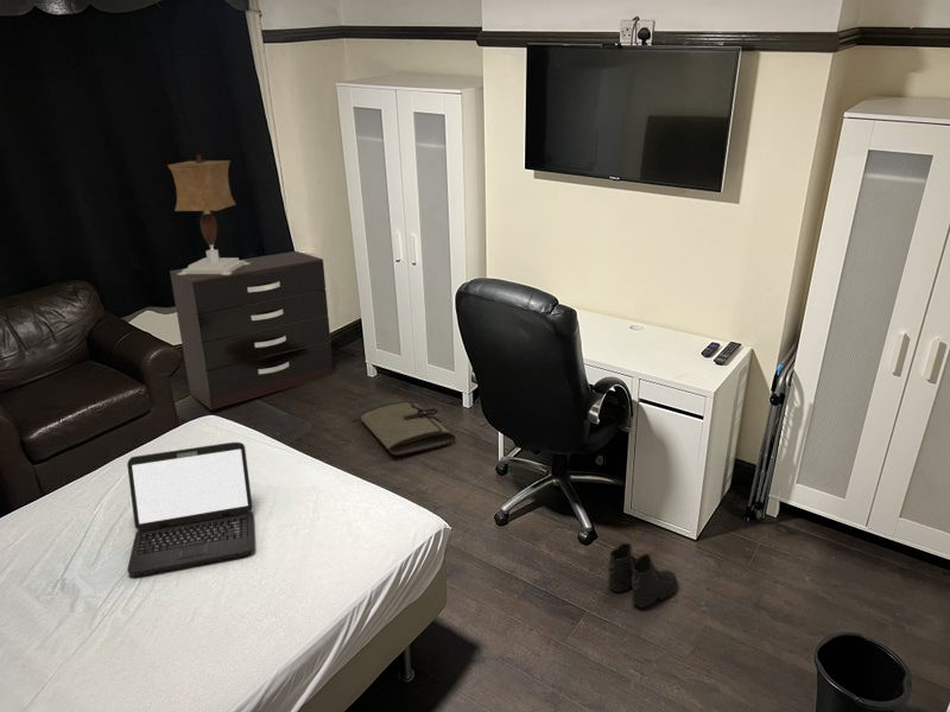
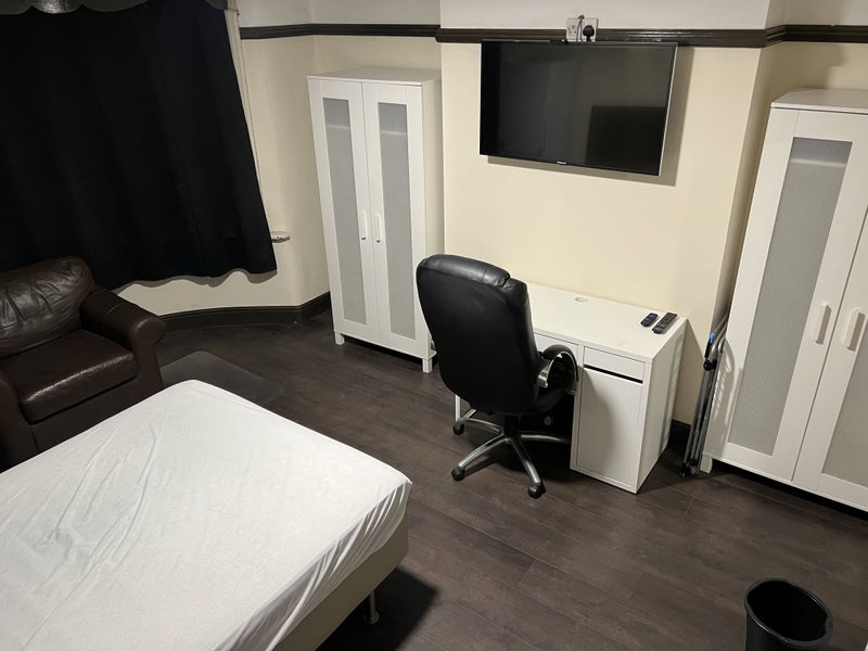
- boots (642, 566)
- dresser (256, 326)
- laptop (189, 504)
- table lamp (207, 212)
- tool roll (405, 420)
